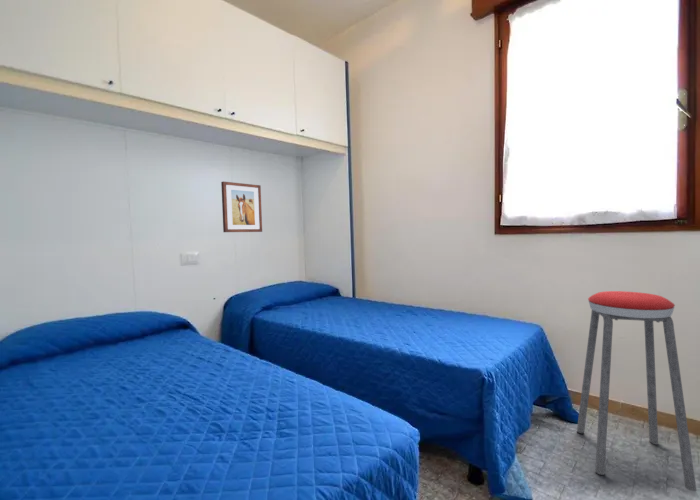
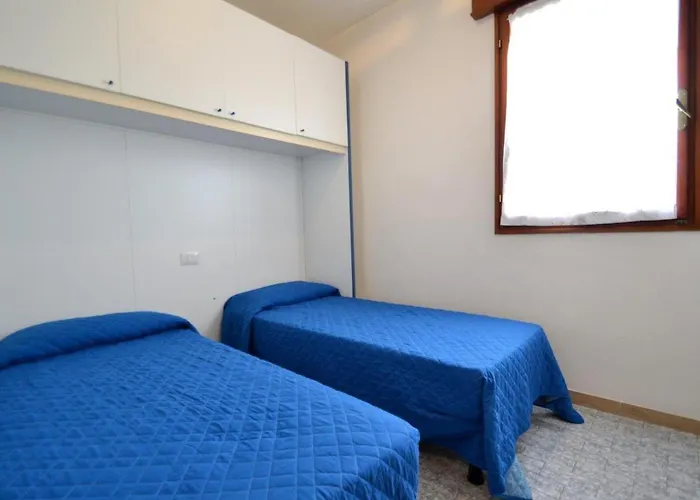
- wall art (242, 207)
- music stool (646, 372)
